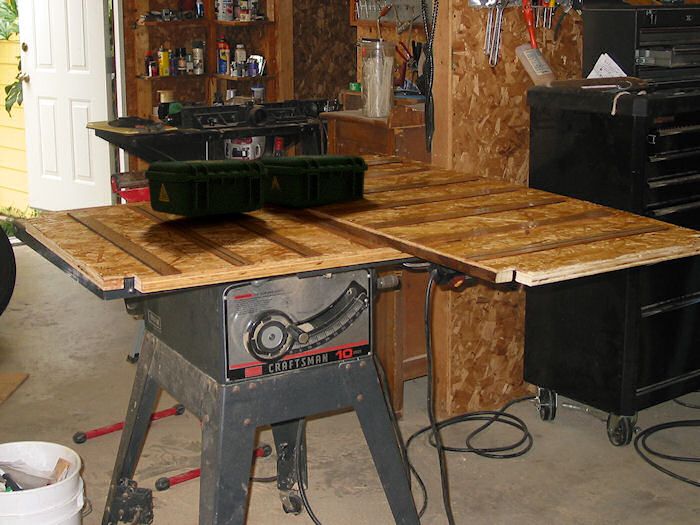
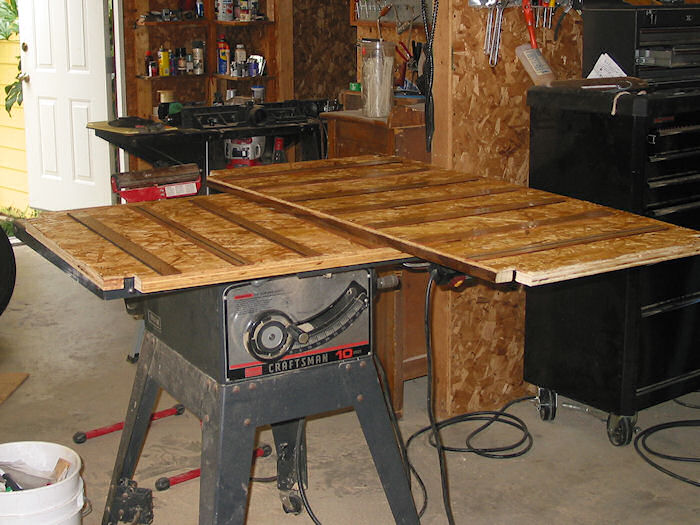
- tool box (258, 182)
